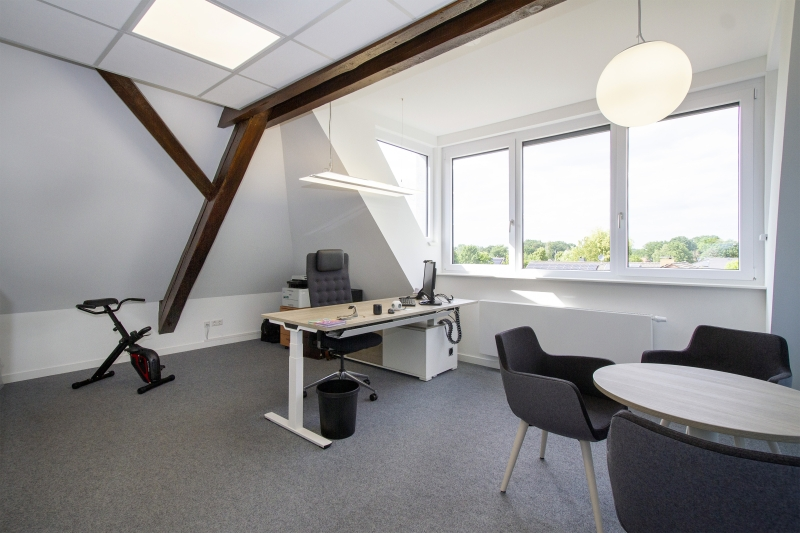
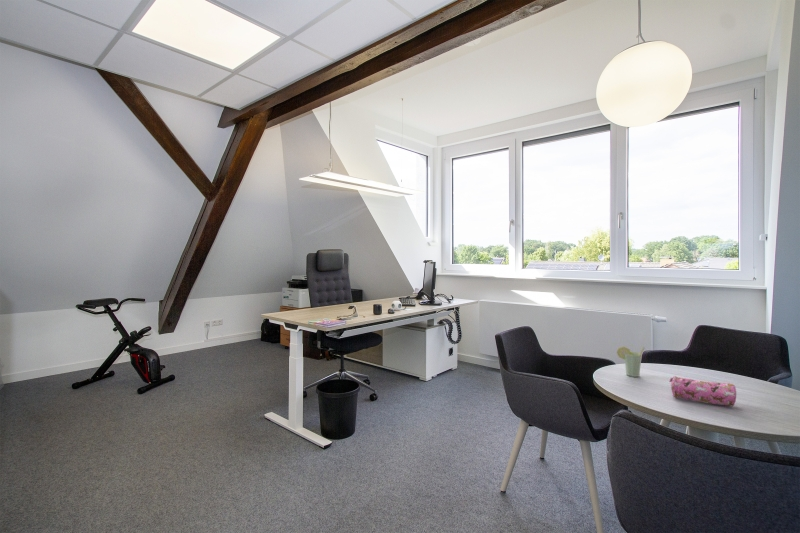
+ cup (630, 360)
+ pencil case (701, 390)
